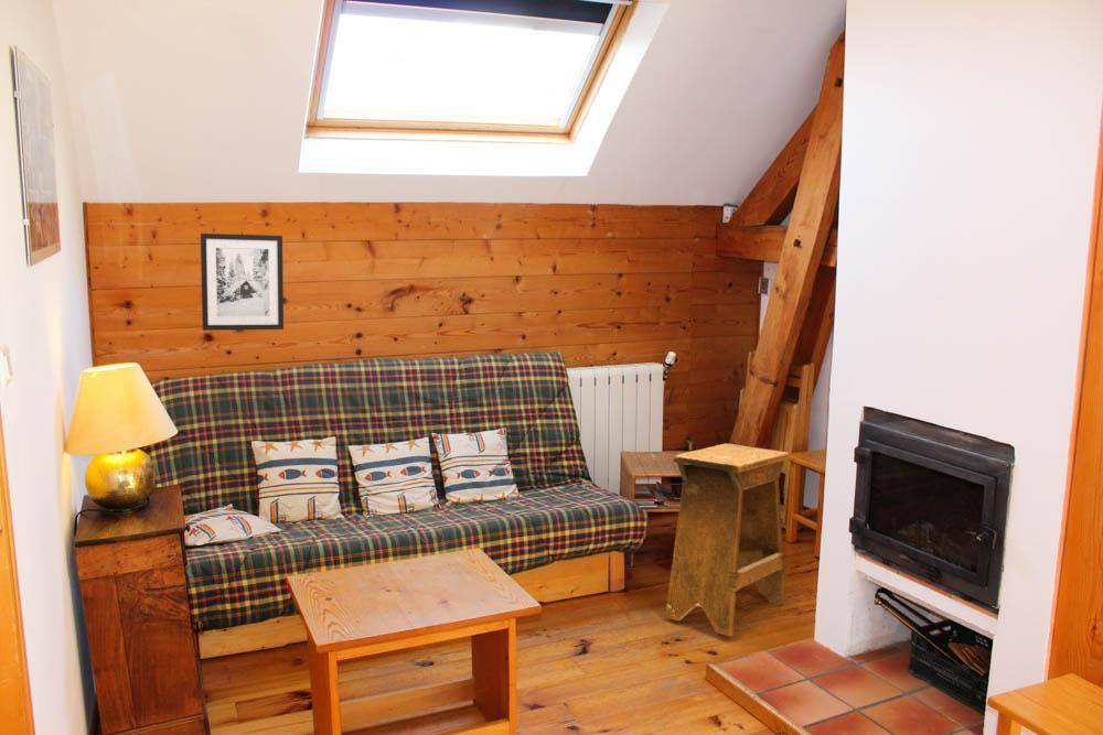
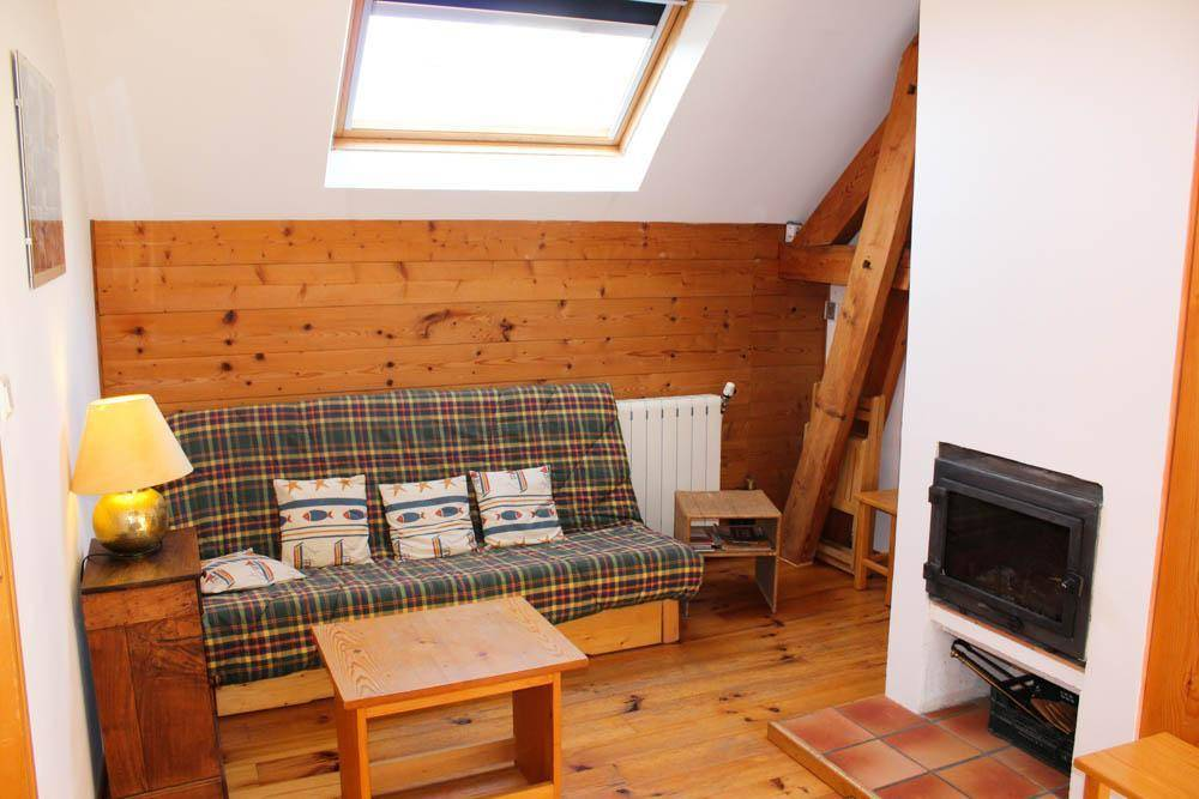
- wall art (243, 282)
- stool (729, 533)
